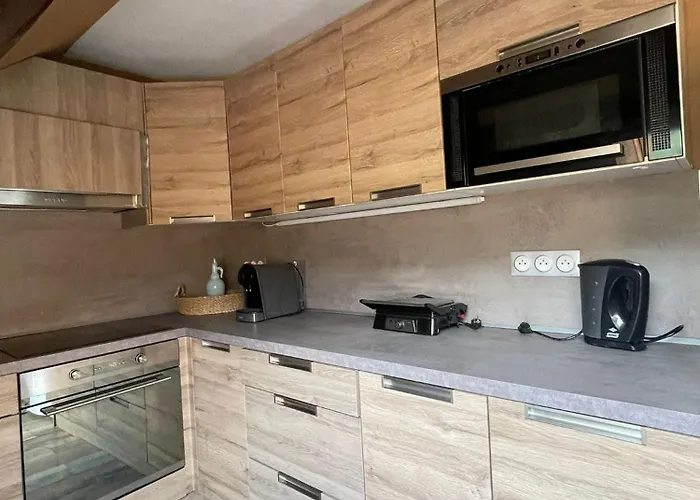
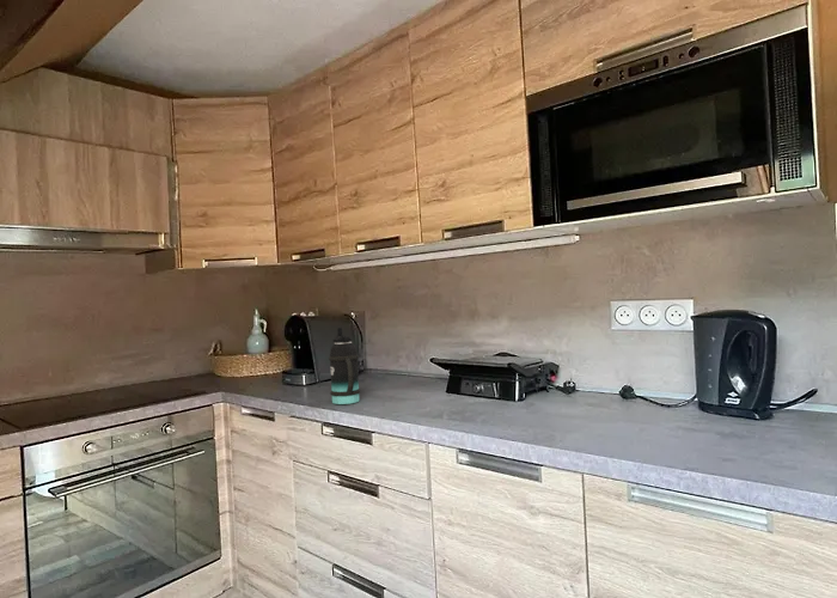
+ bottle (344, 365)
